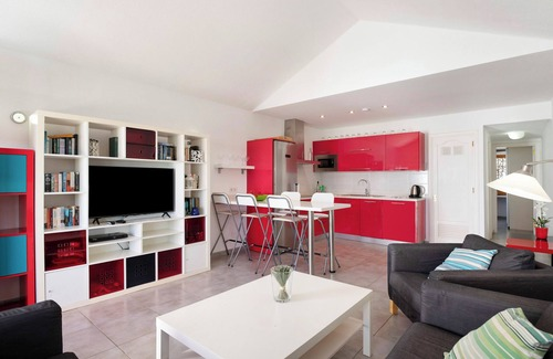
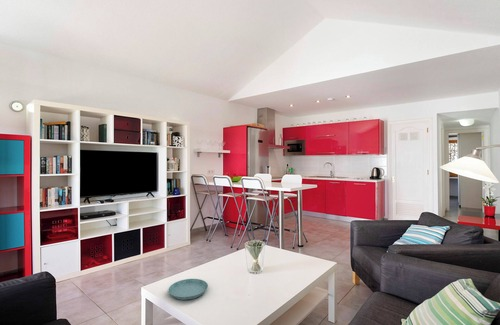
+ saucer (188, 289)
